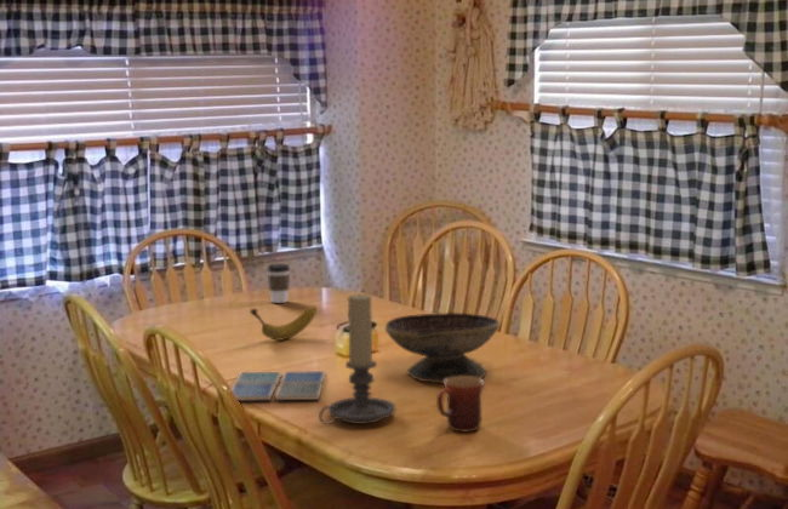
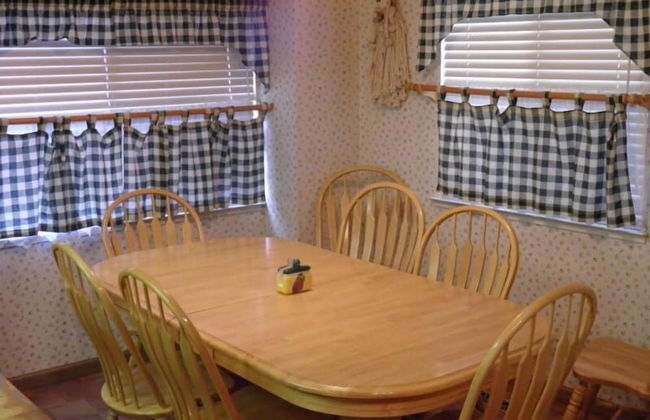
- fruit (284, 325)
- decorative bowl (441, 345)
- drink coaster (276, 384)
- coffee cup (279, 282)
- mug (458, 406)
- candle holder (354, 356)
